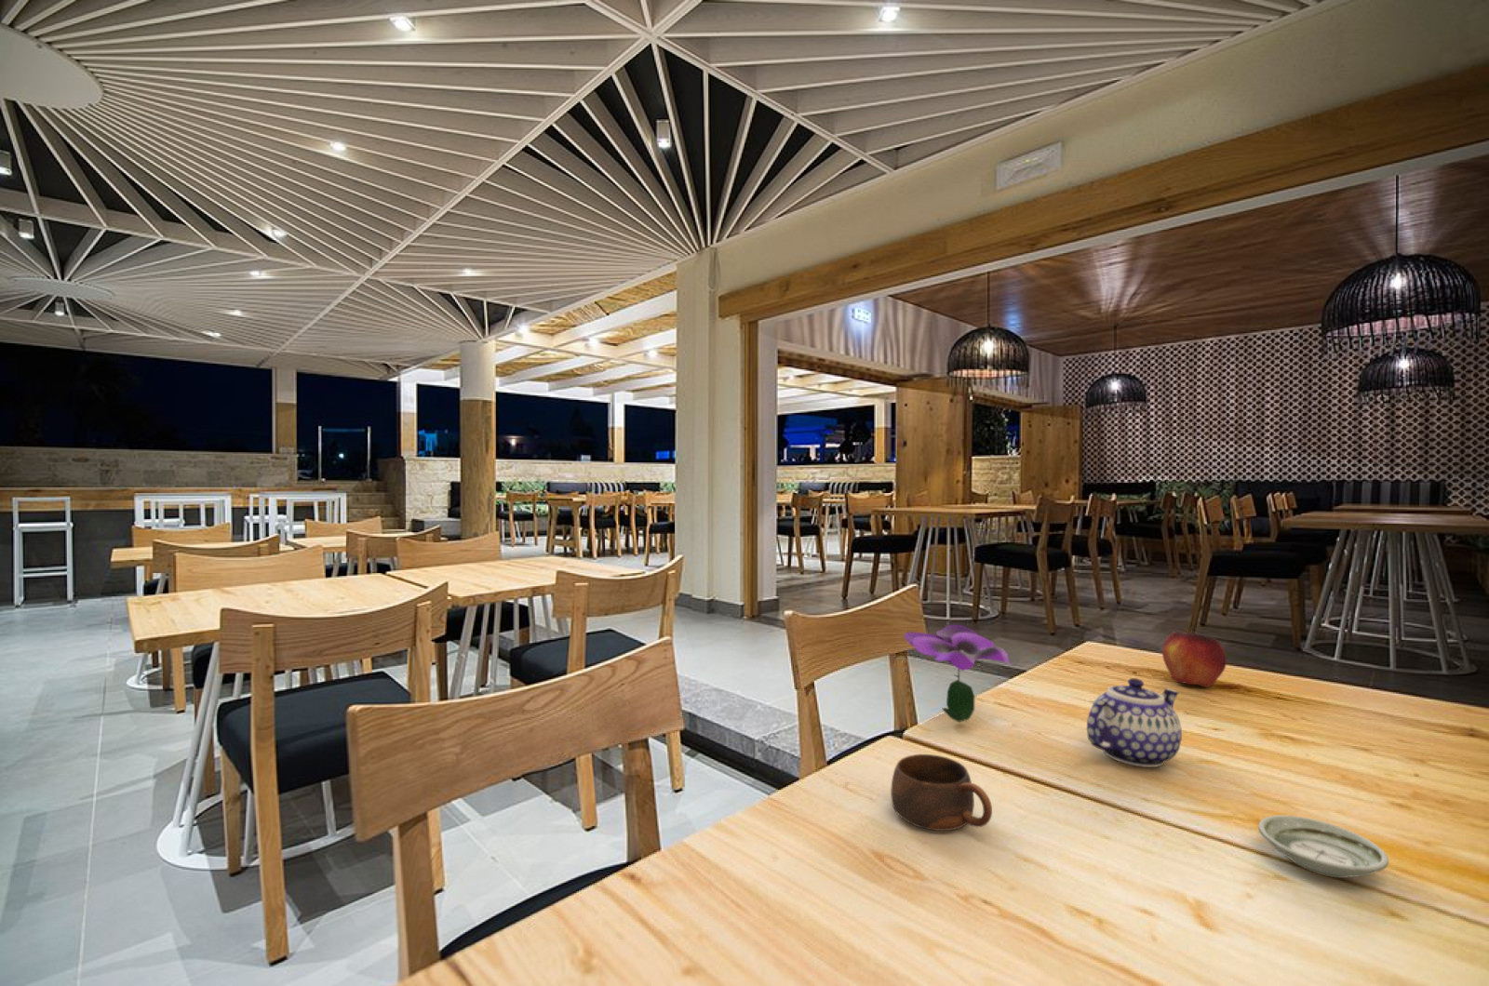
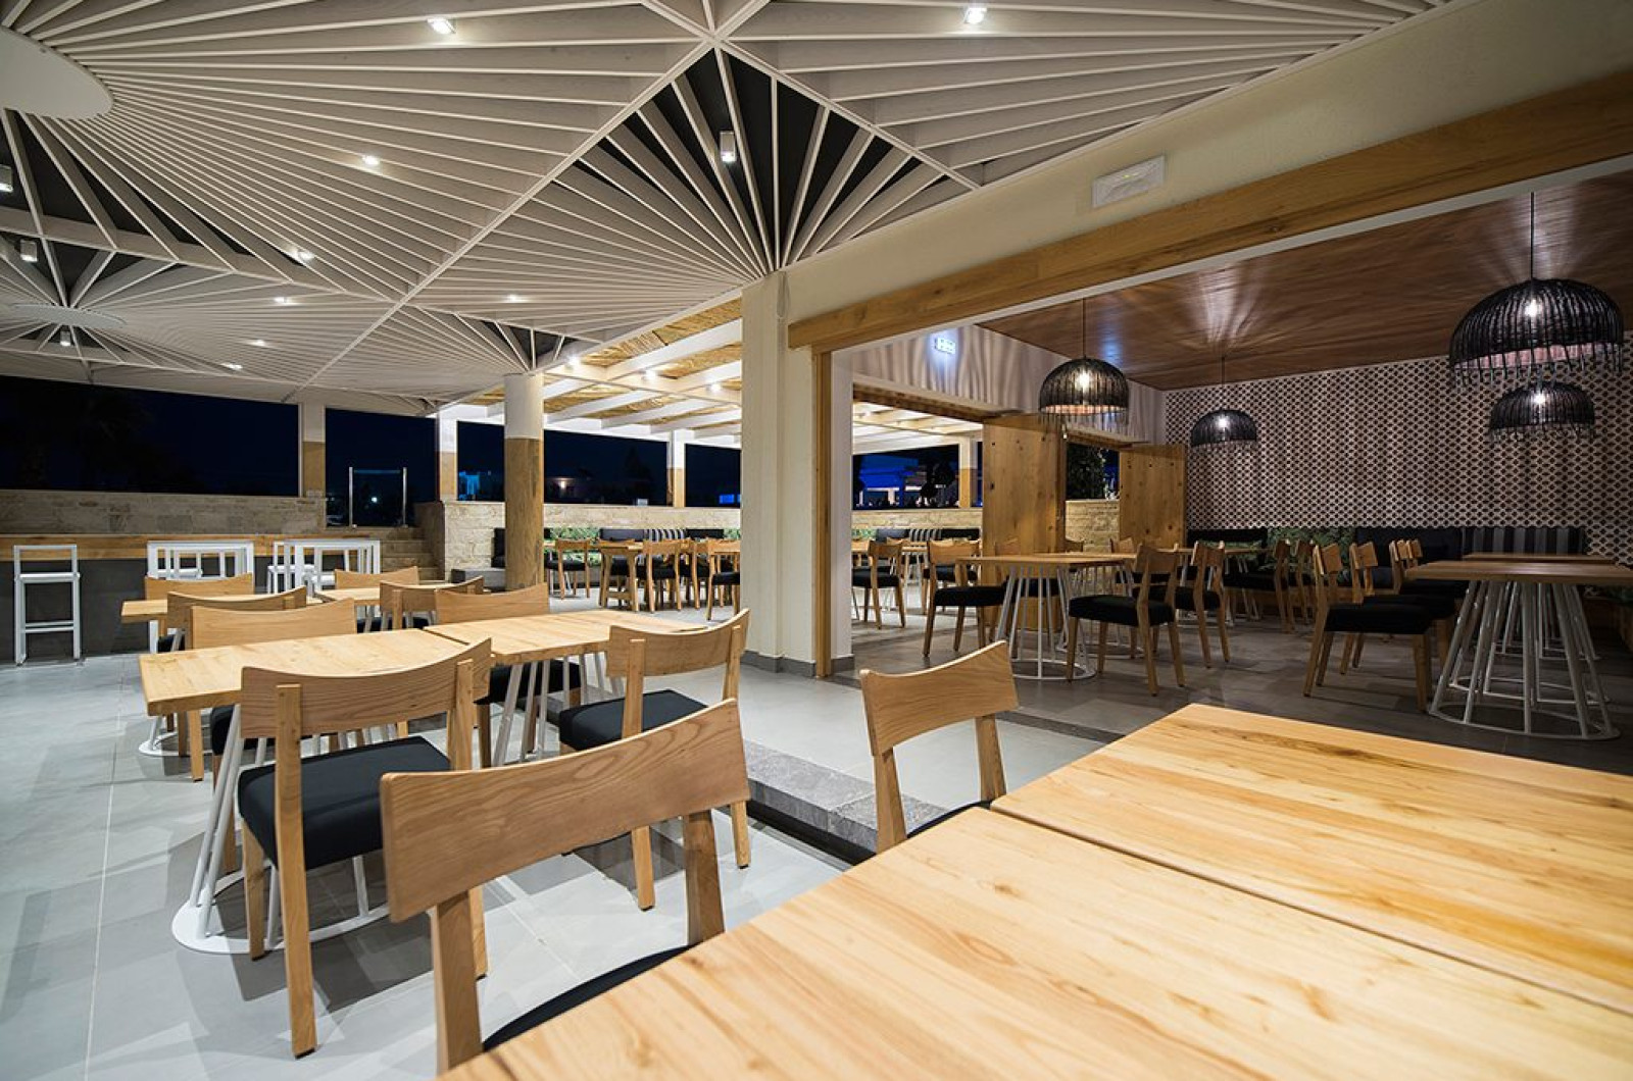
- flower (957, 678)
- cup (940, 796)
- fruit (1193, 657)
- teapot (1134, 717)
- saucer (1320, 851)
